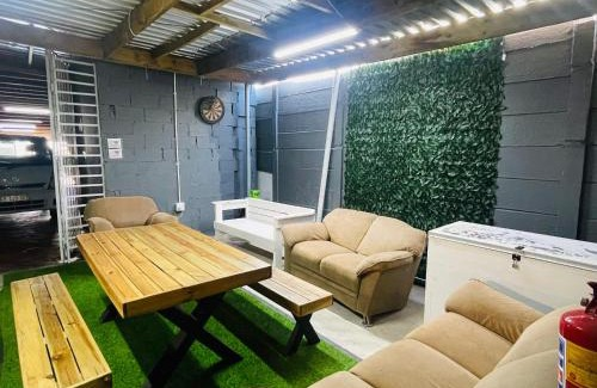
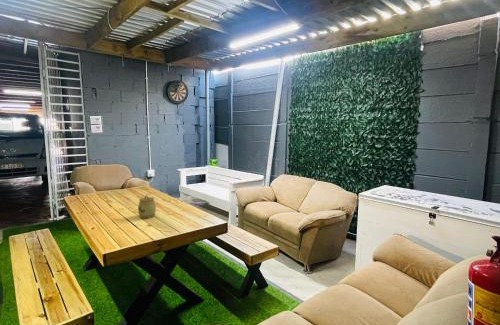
+ jar (147, 205)
